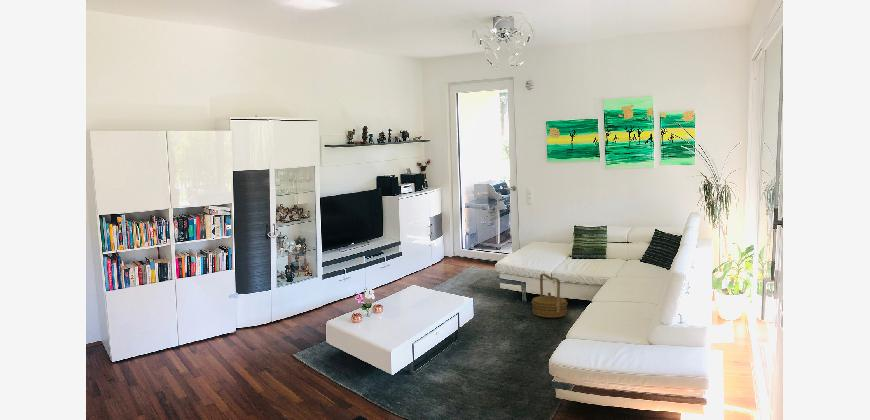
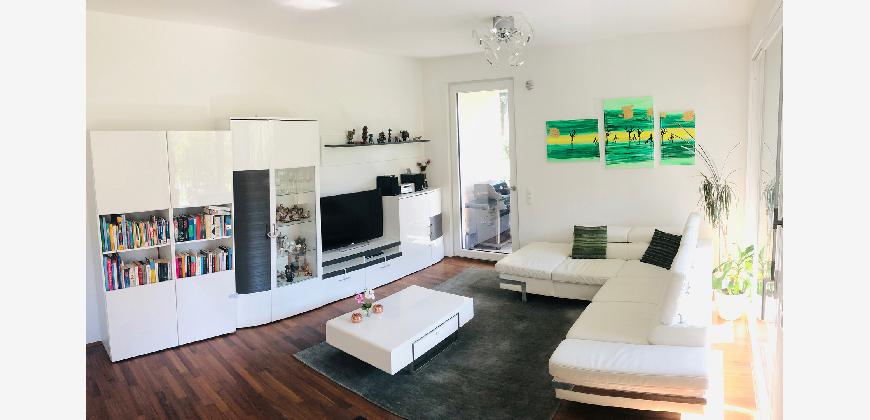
- basket (549, 294)
